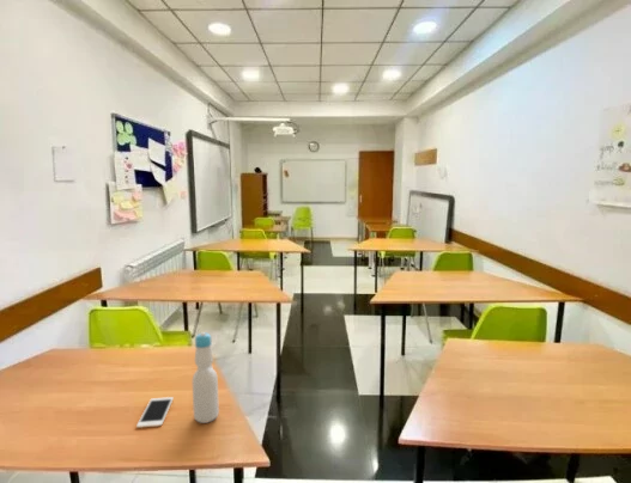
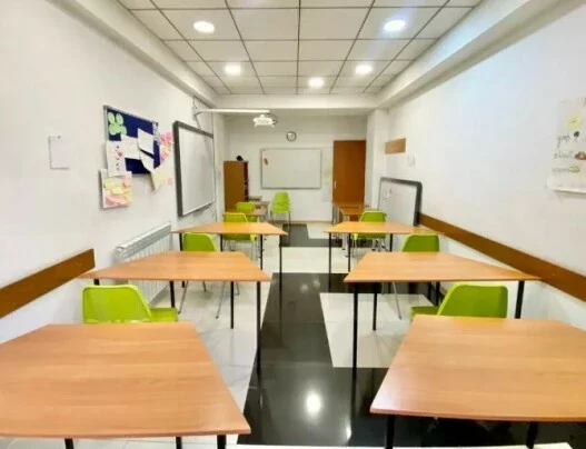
- cell phone (156, 411)
- bottle (205, 375)
